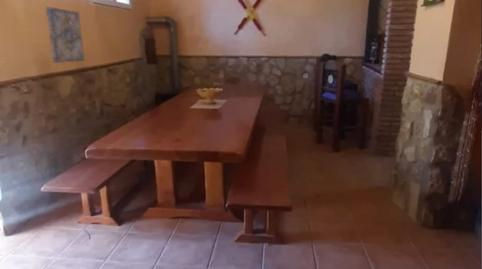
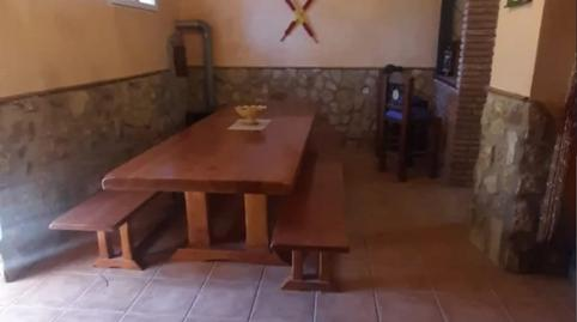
- wall art (66, 36)
